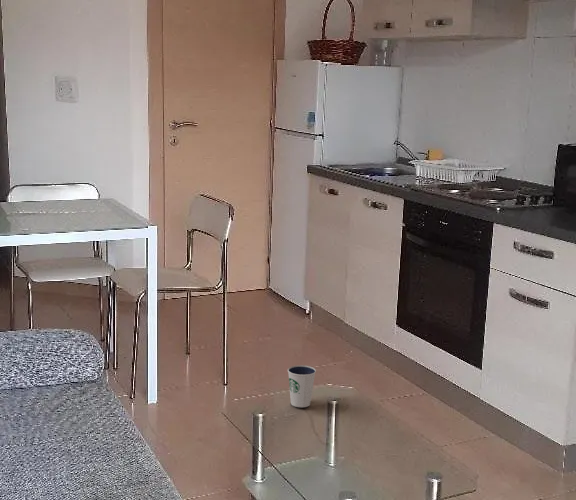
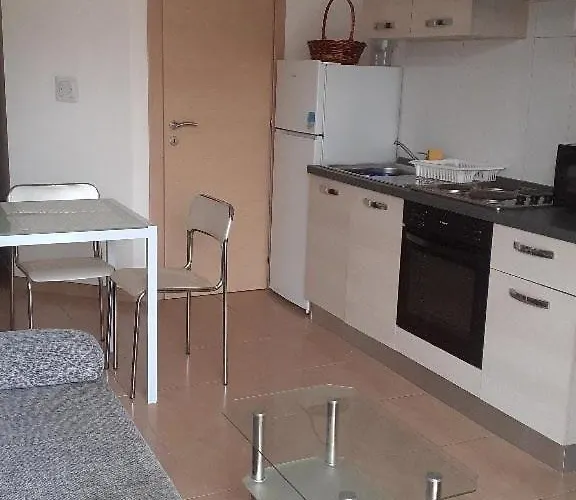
- dixie cup (301, 387)
